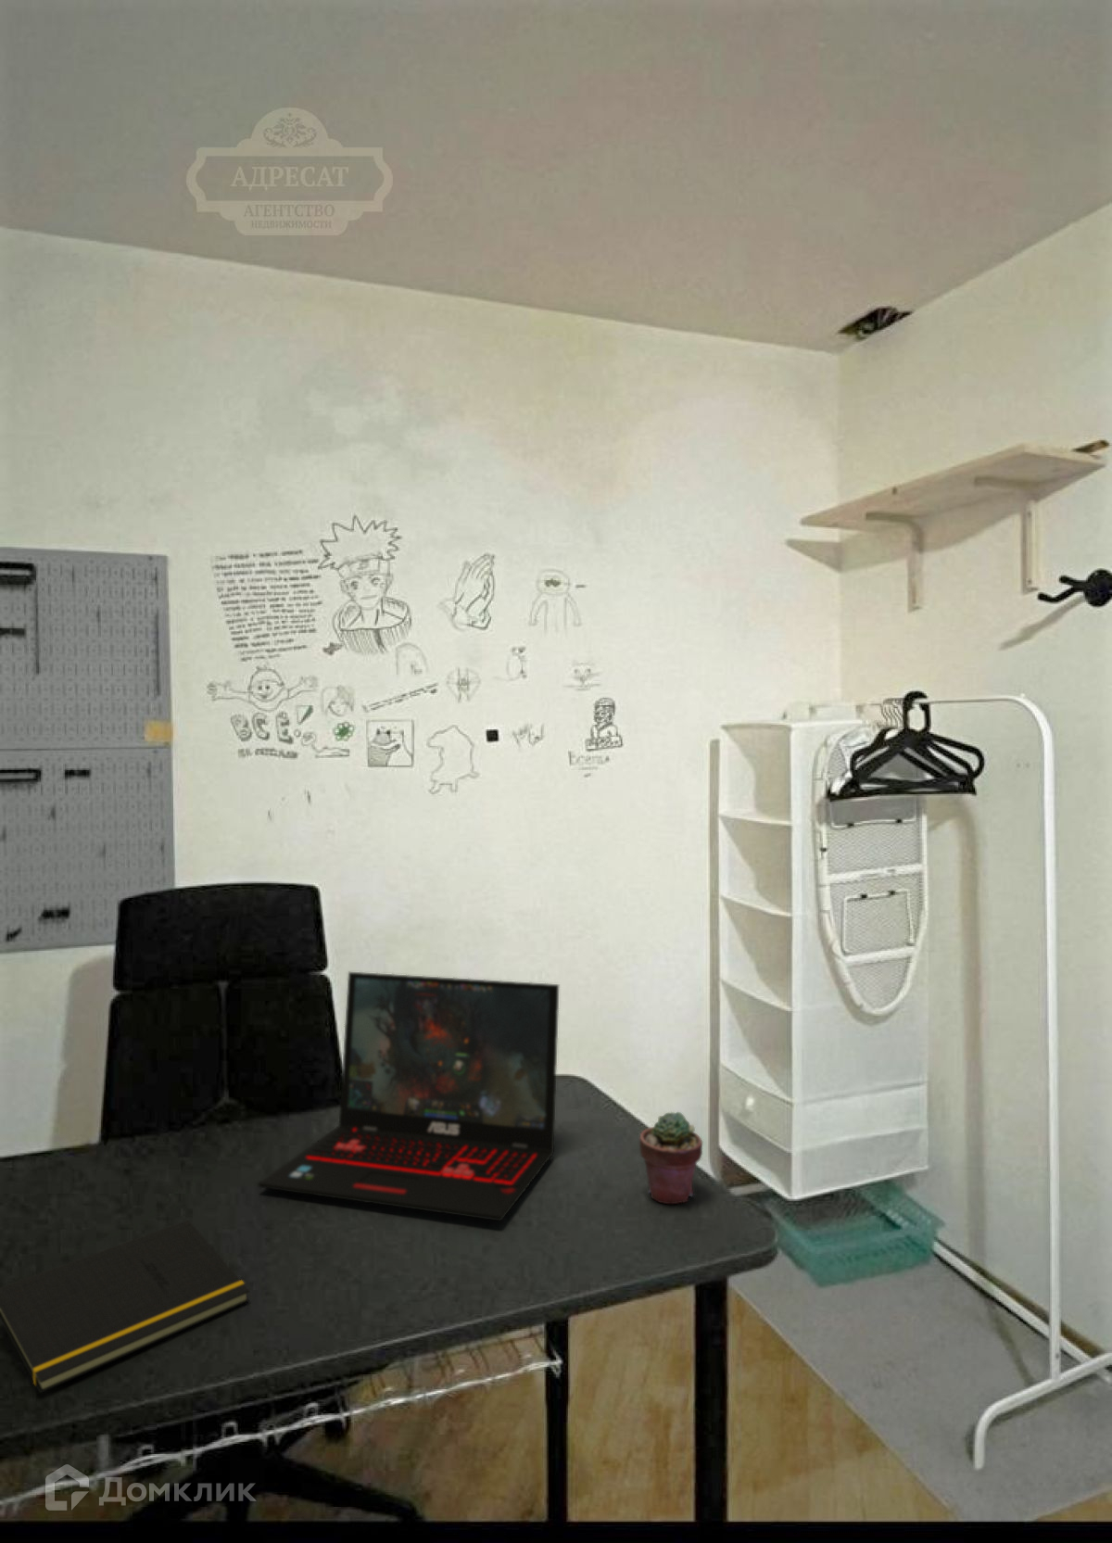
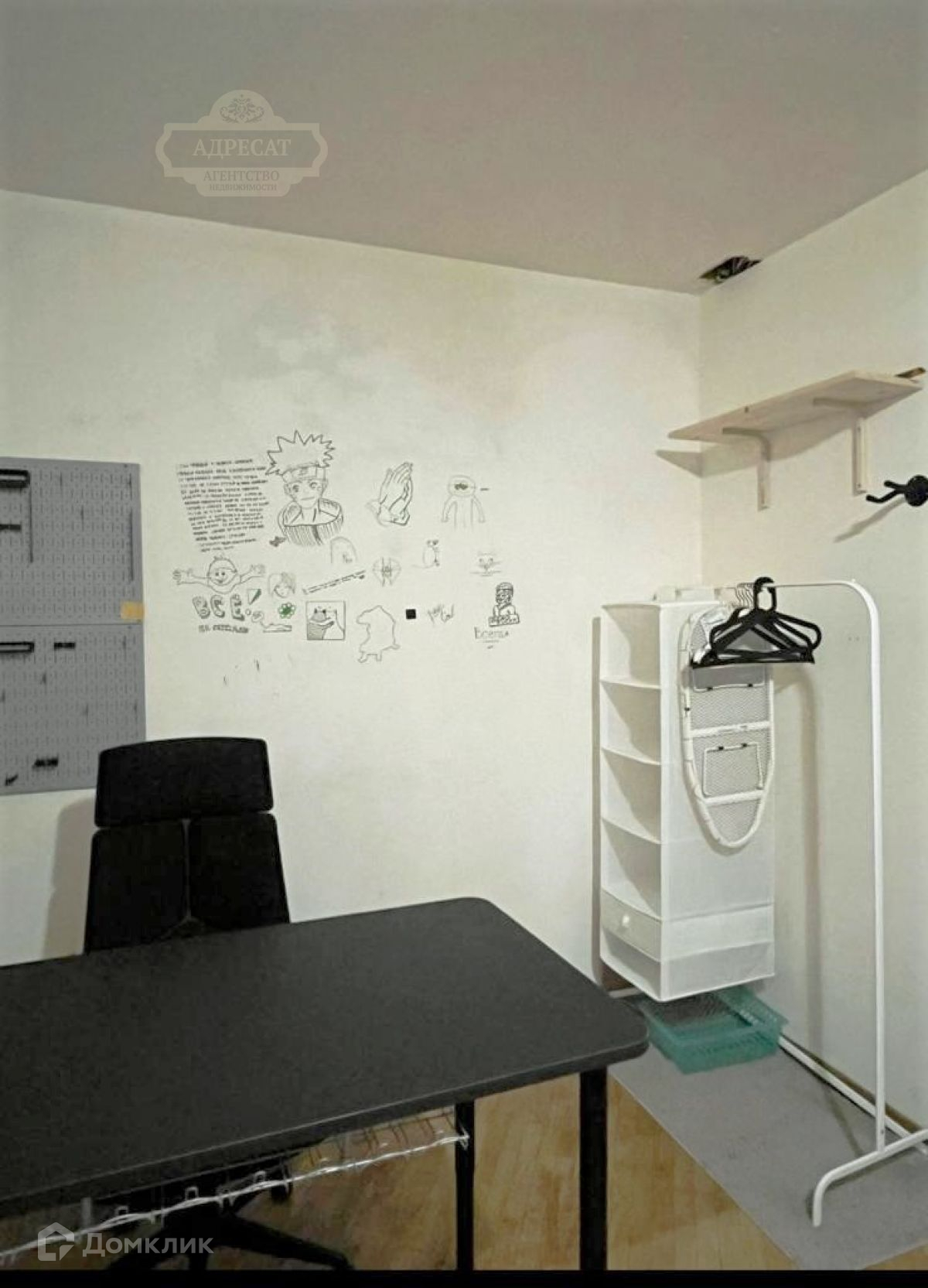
- laptop (415, 1083)
- potted succulent (670, 1154)
- notepad (122, 1295)
